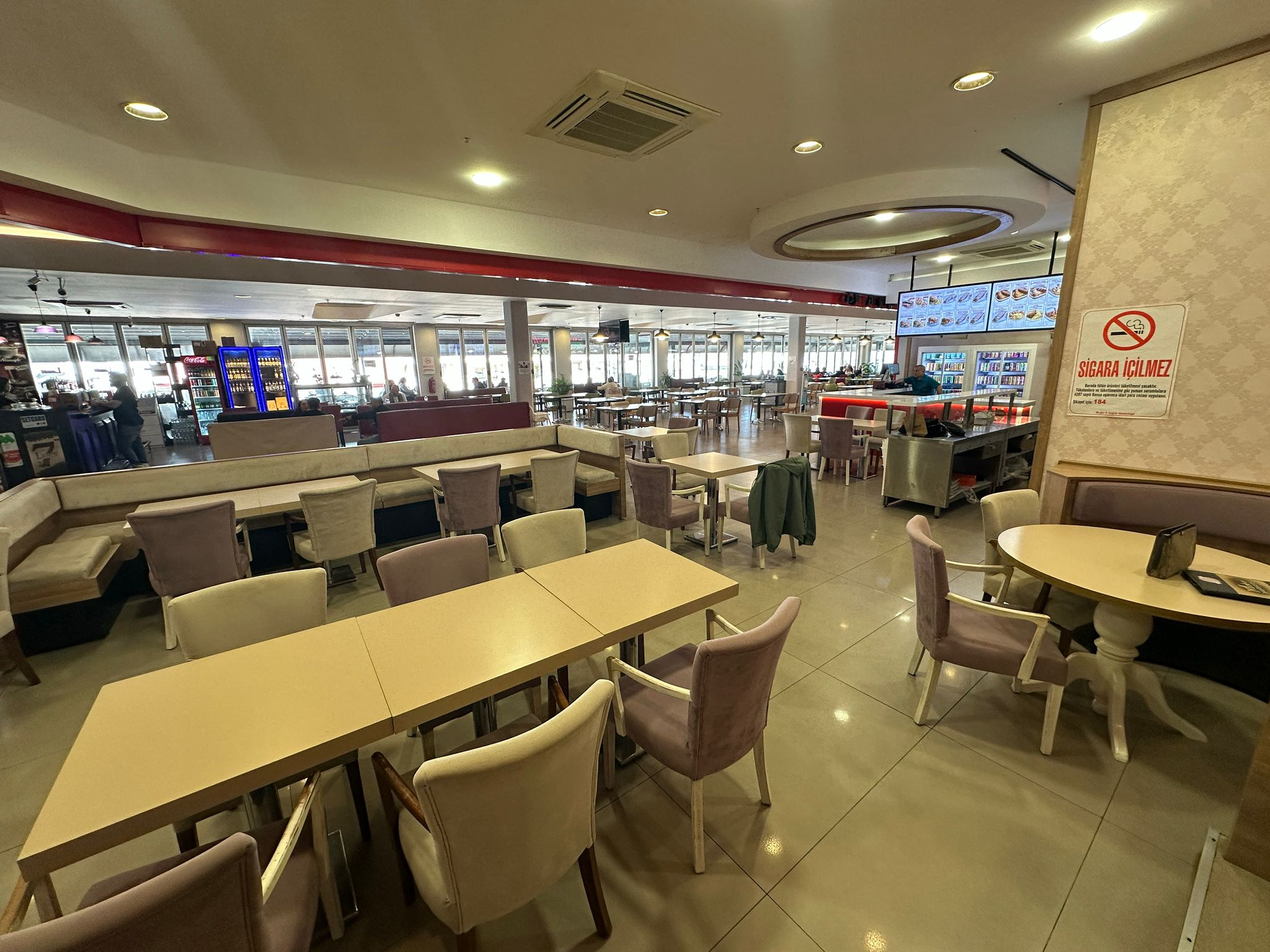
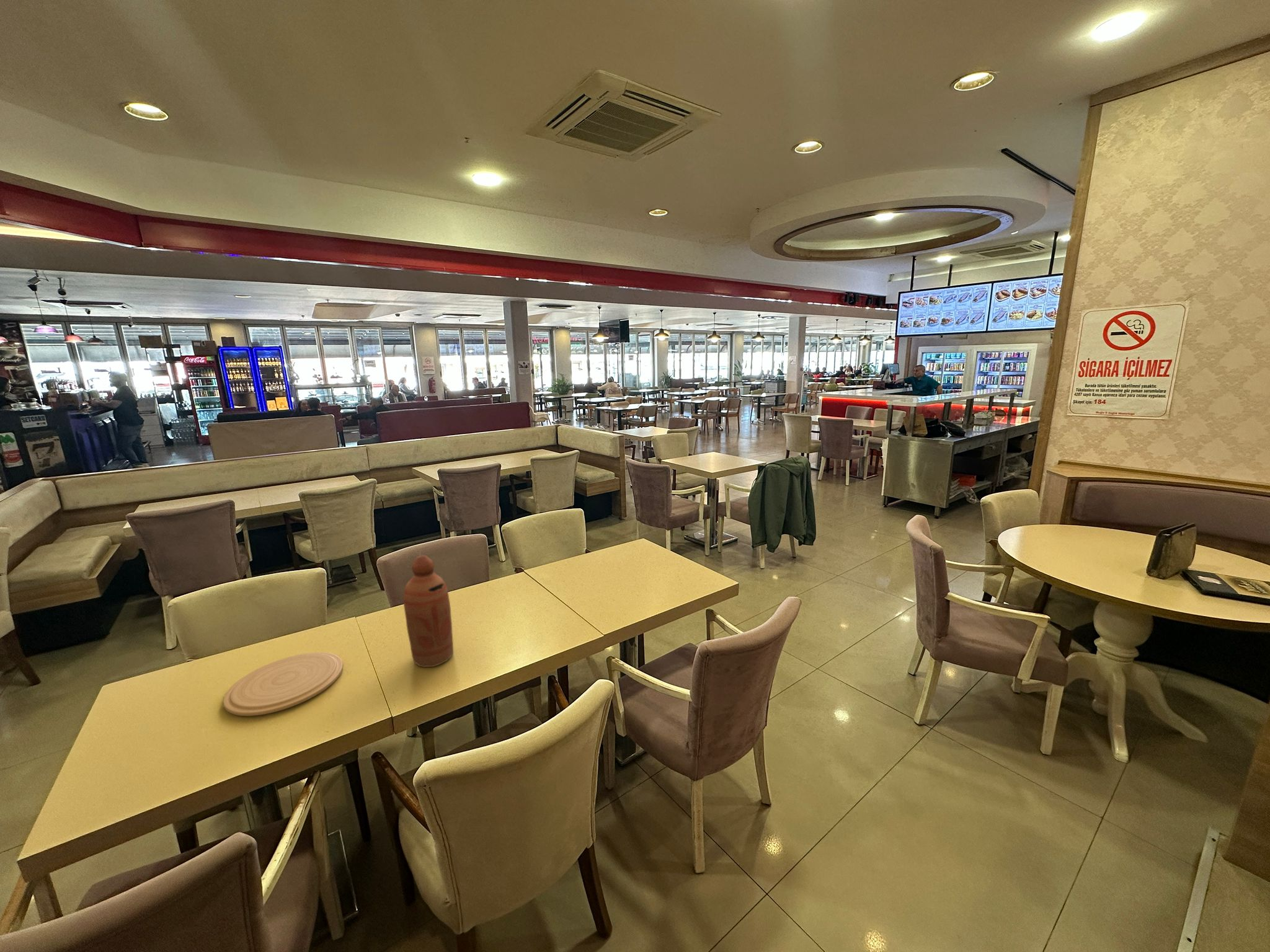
+ bottle (427, 607)
+ plate (286, 680)
